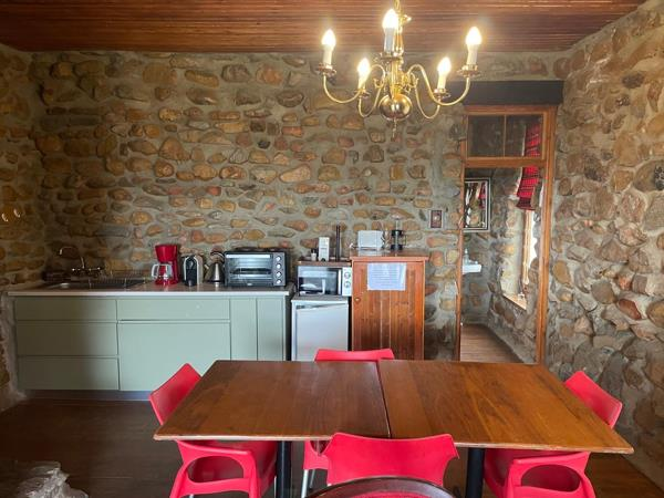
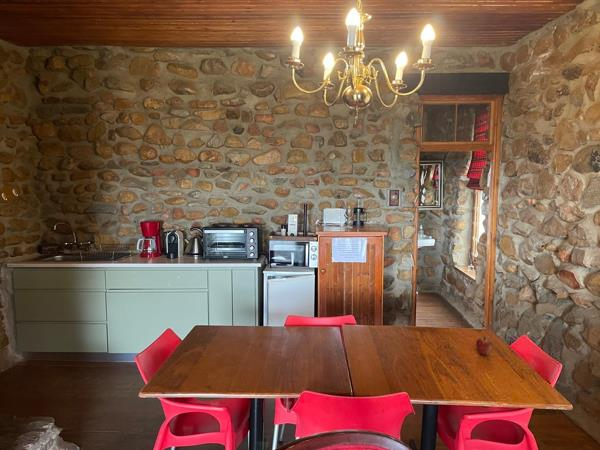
+ fruit (483, 343)
